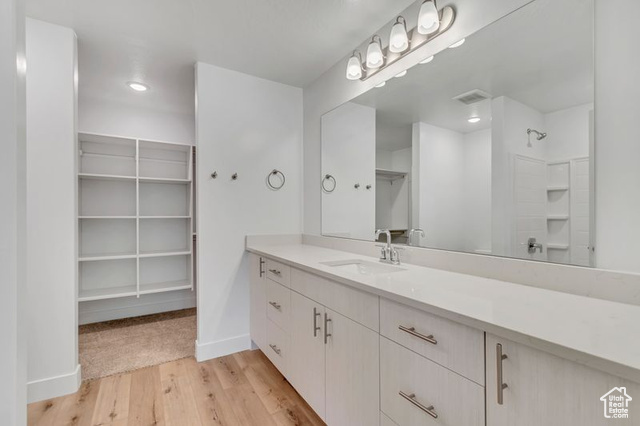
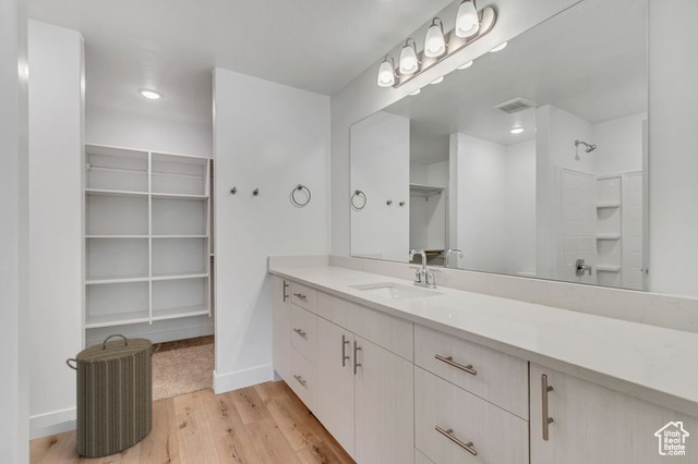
+ laundry hamper (116, 384)
